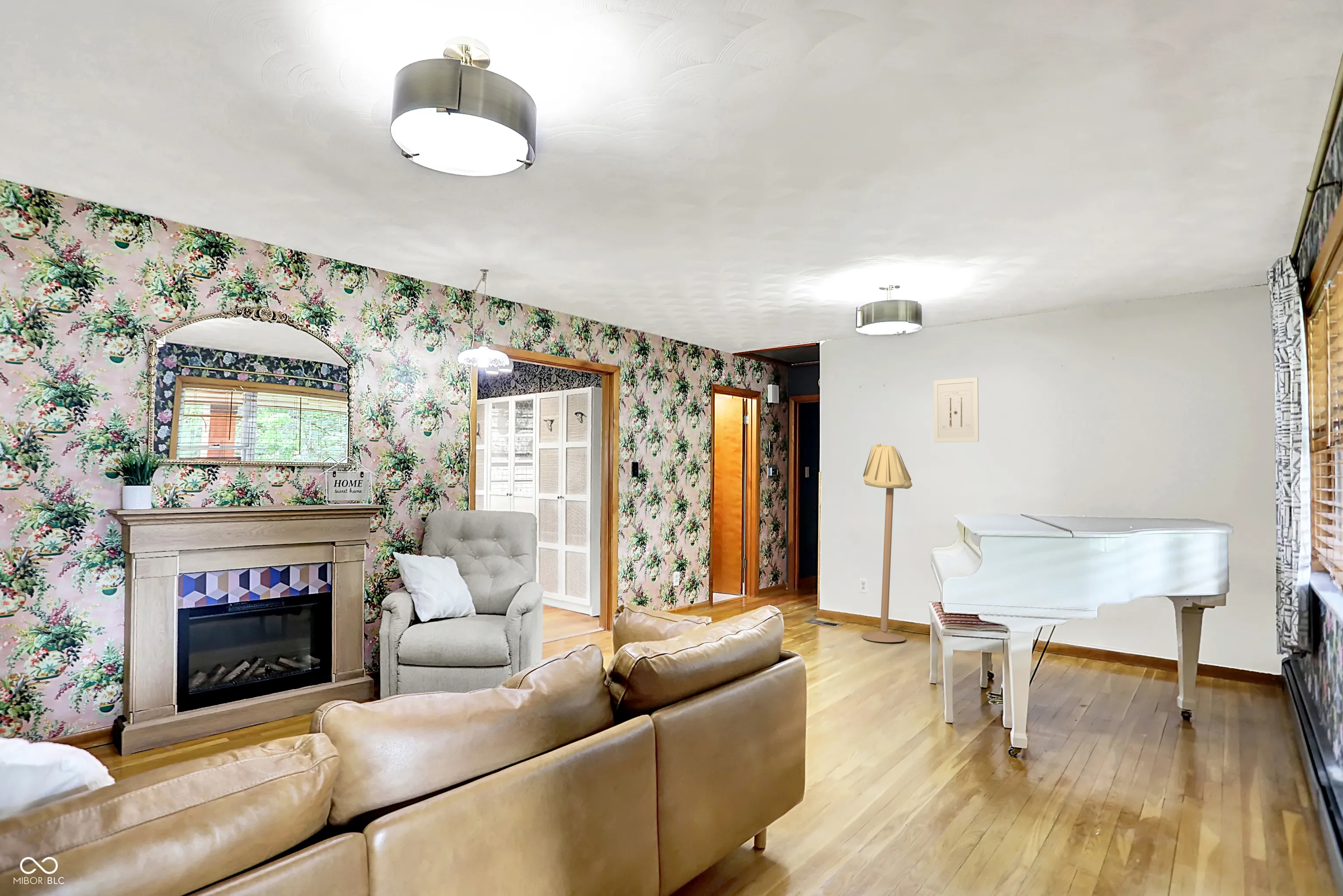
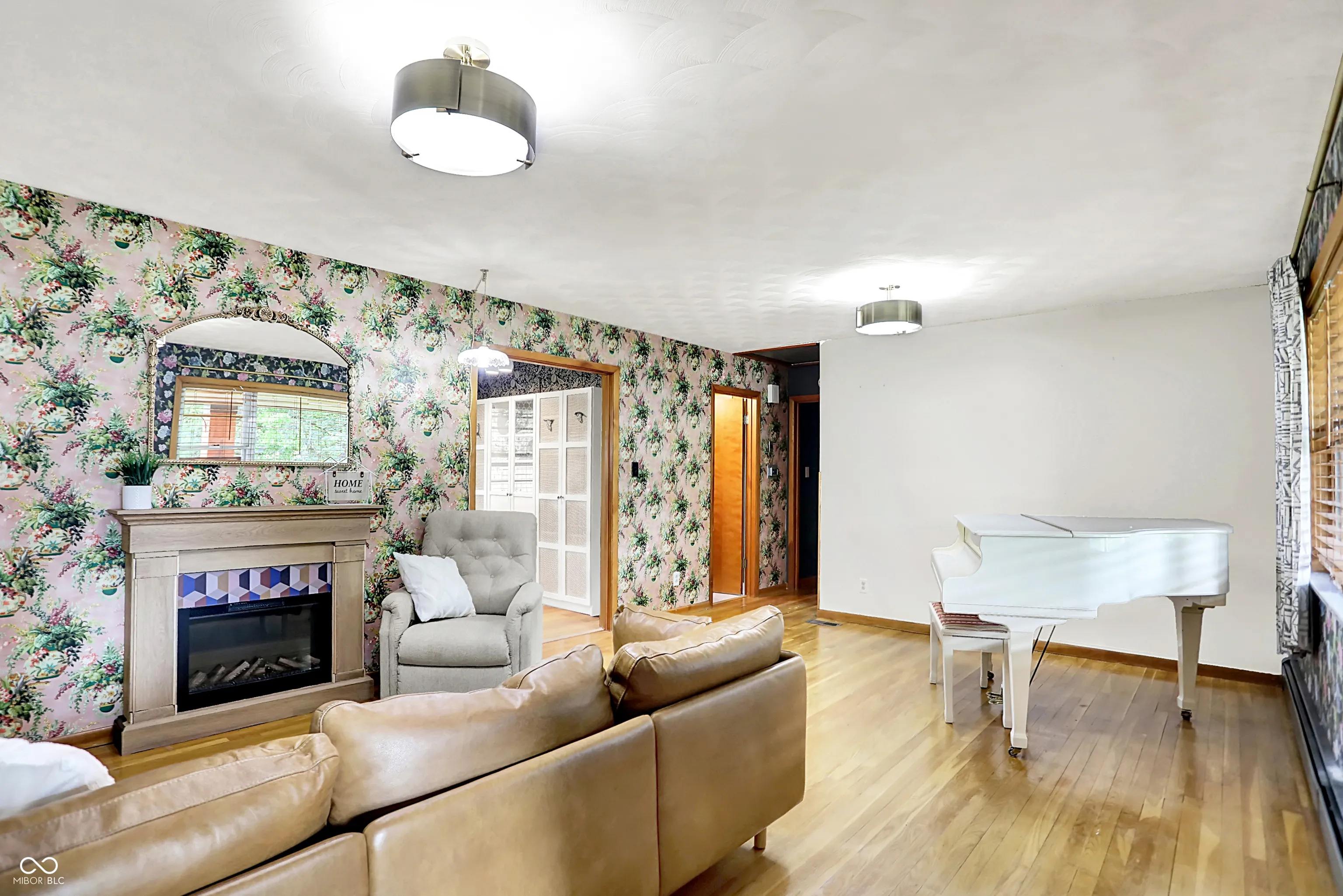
- floor lamp (887, 539)
- wall art (956, 410)
